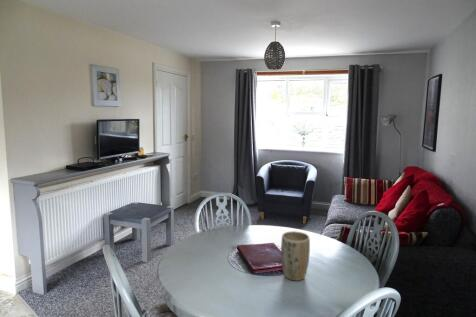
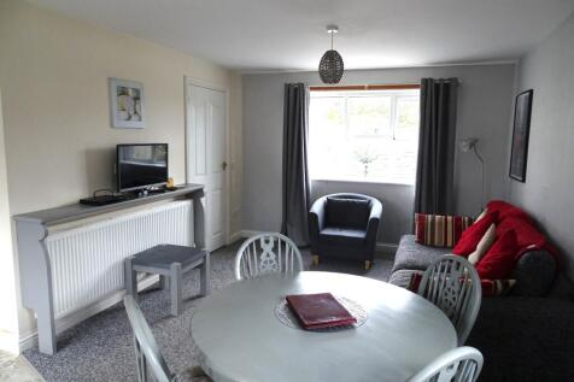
- plant pot (295, 256)
